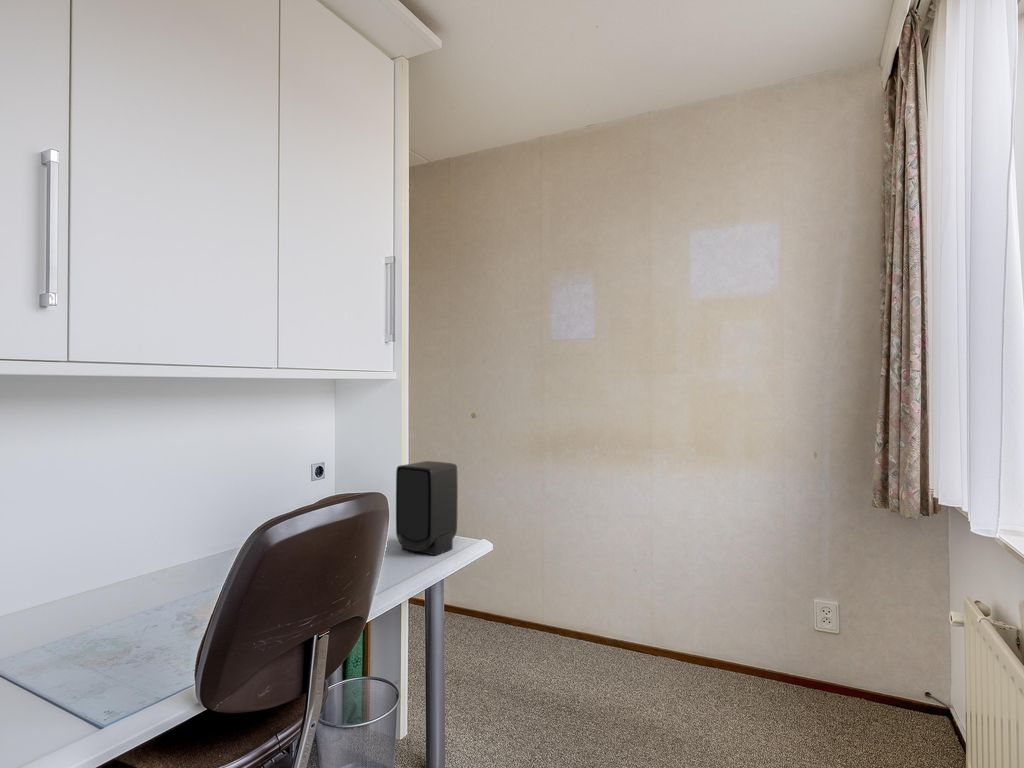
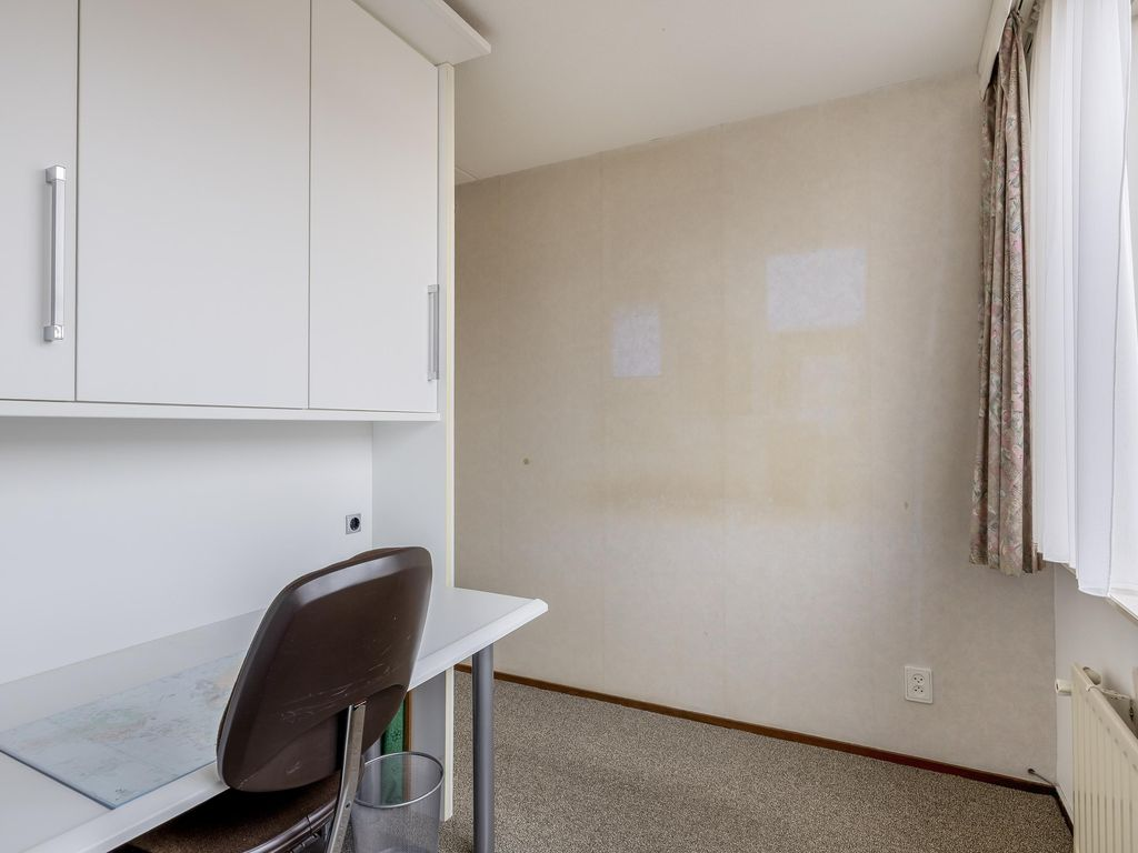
- speaker (426, 506)
